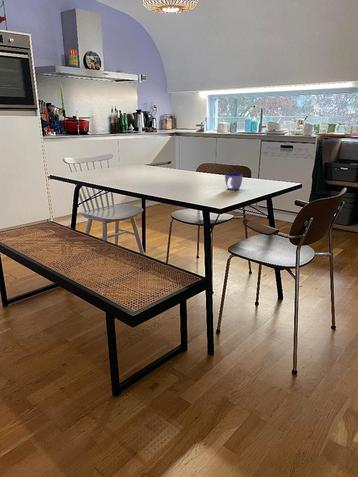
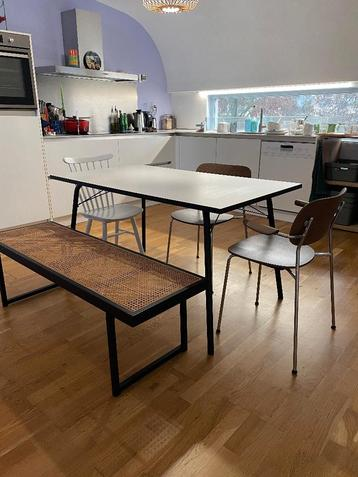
- cup (232, 182)
